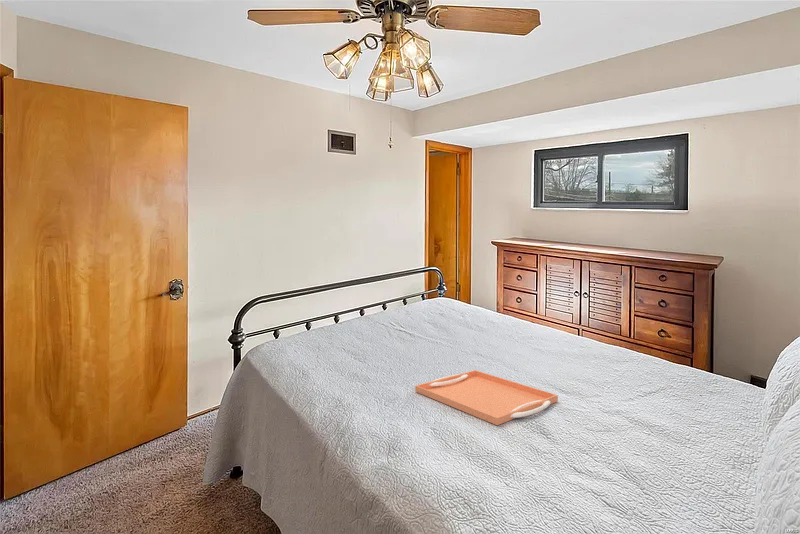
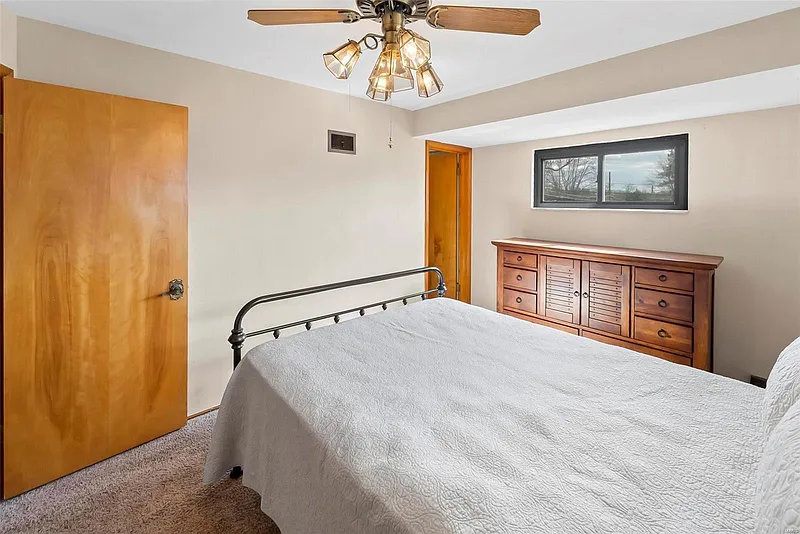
- serving tray (484, 393)
